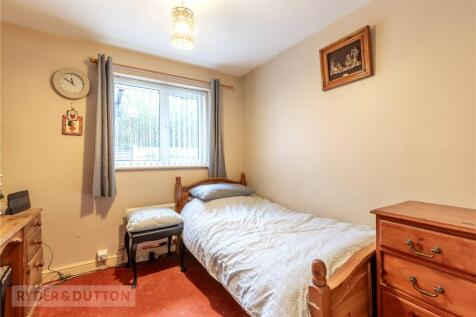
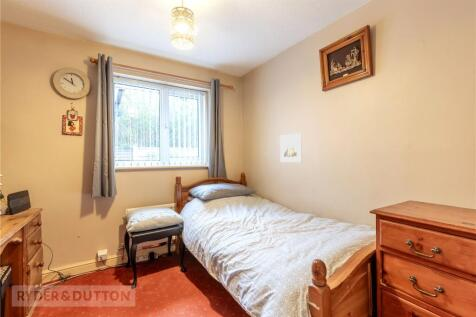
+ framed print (290, 148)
